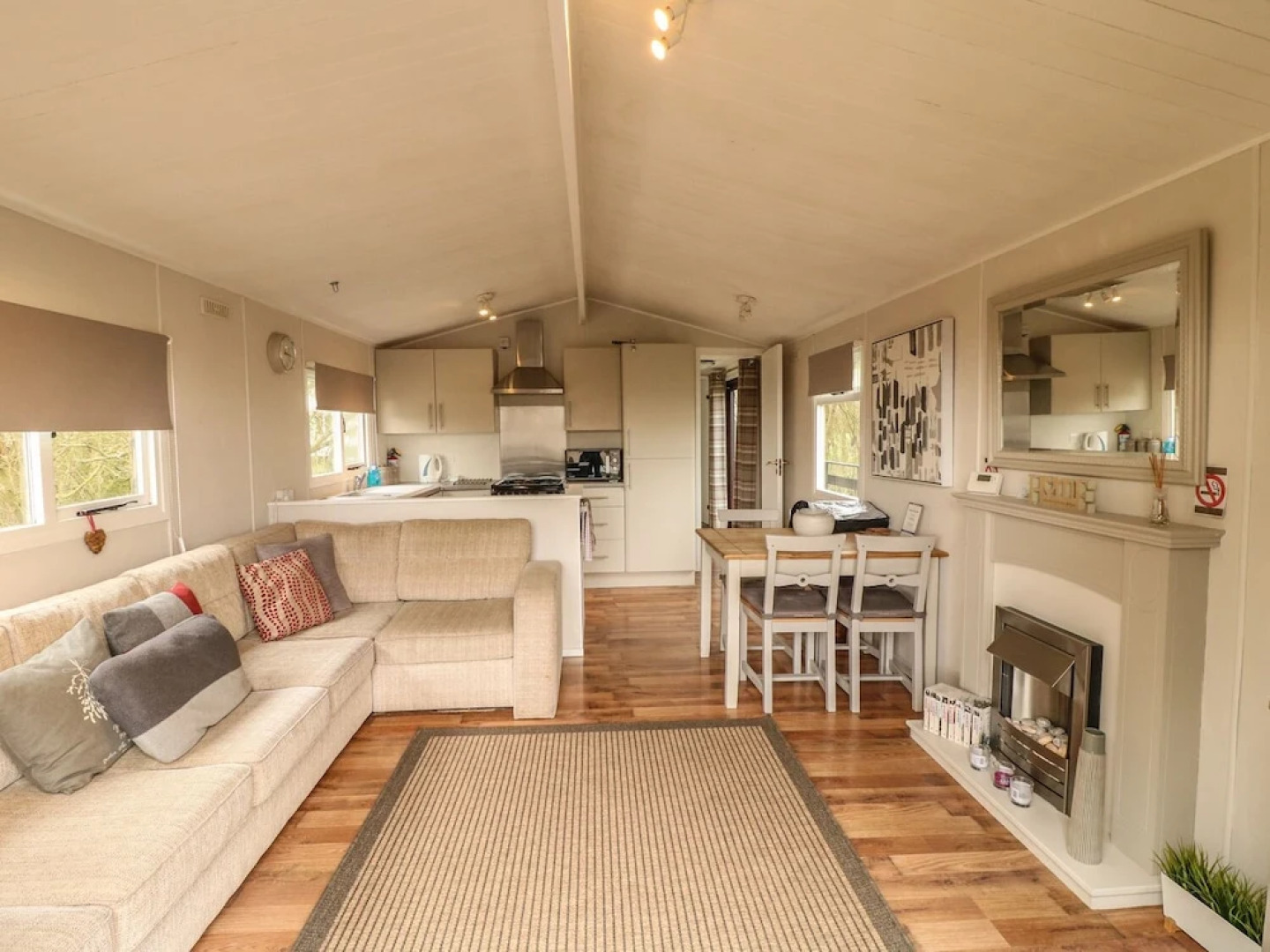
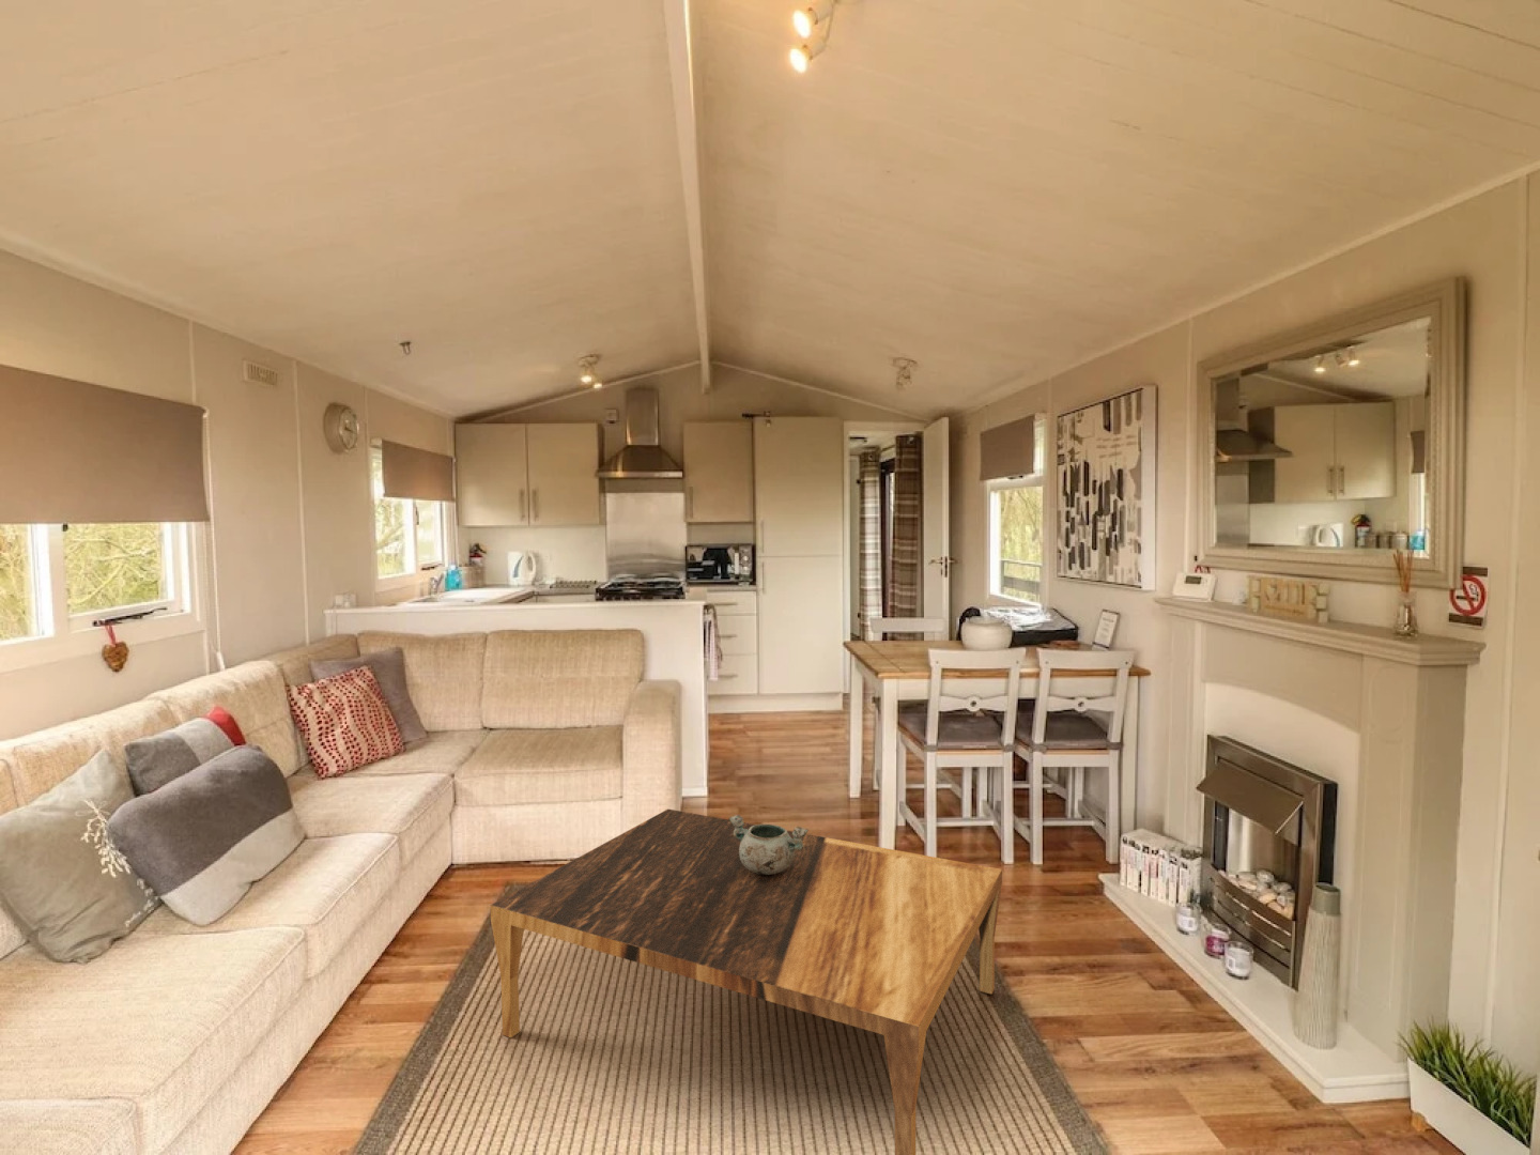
+ coffee table (757, 949)
+ decorative bowl (766, 844)
